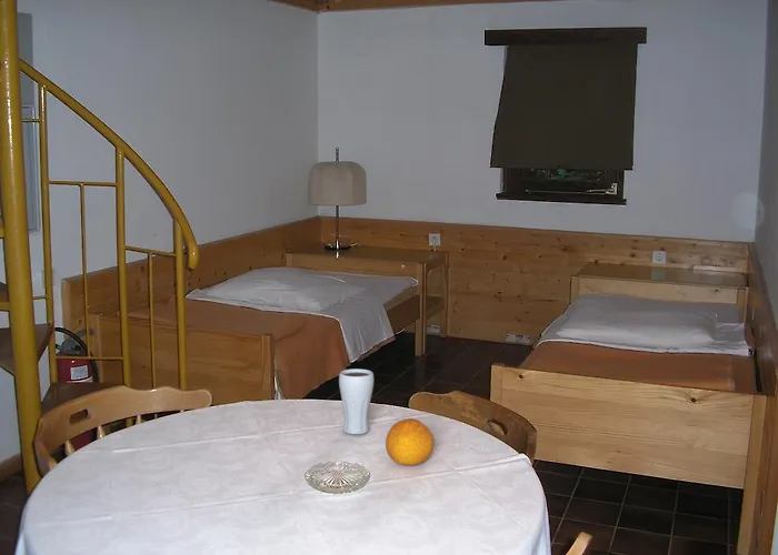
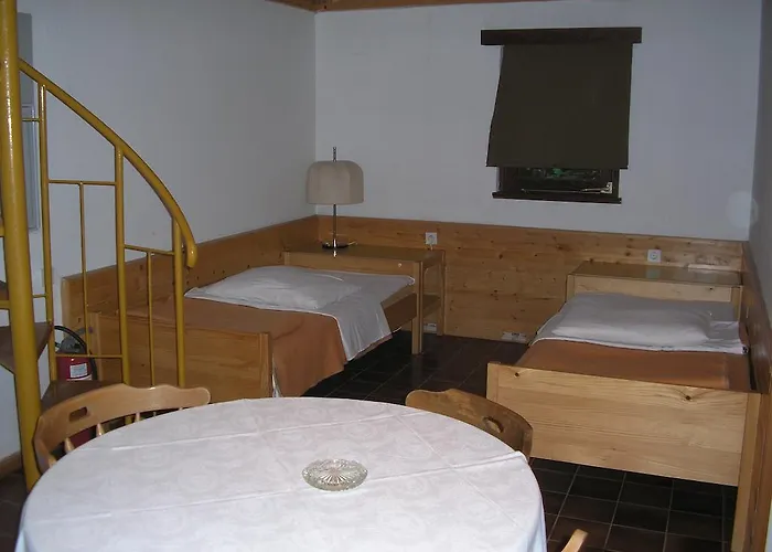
- fruit (409, 440)
- drinking glass (356, 402)
